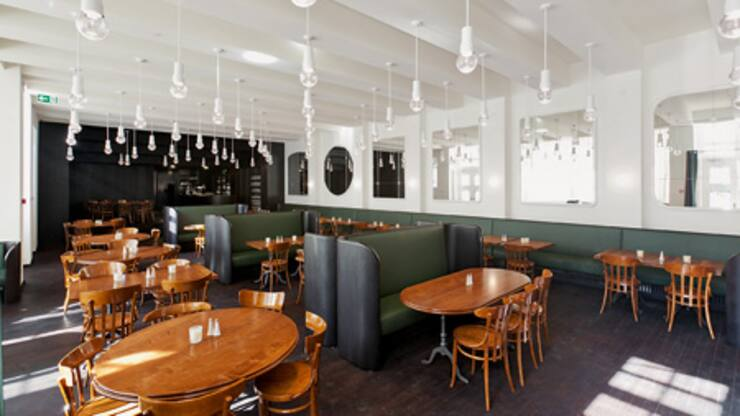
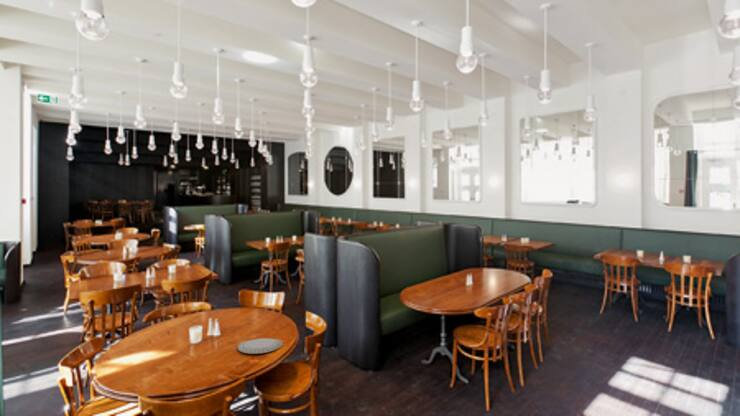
+ chinaware (260, 344)
